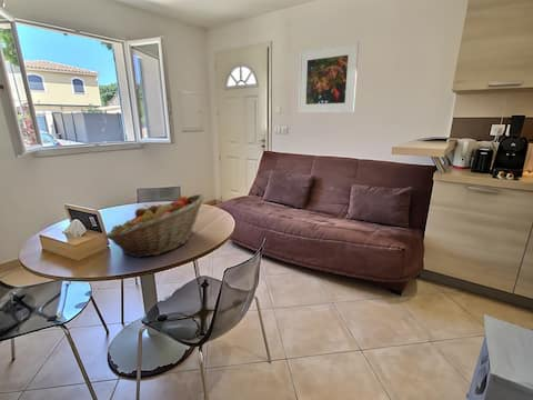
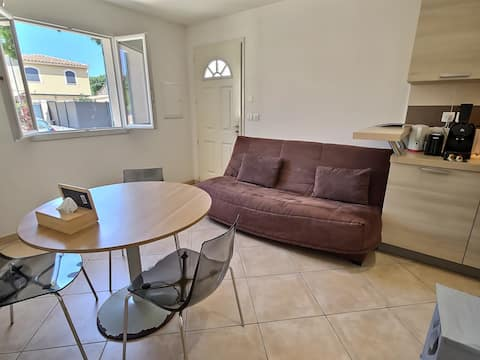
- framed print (325, 81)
- fruit basket (160, 221)
